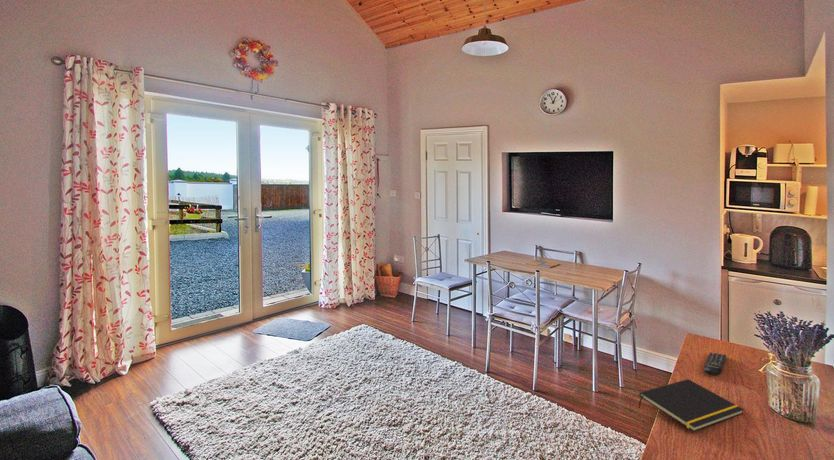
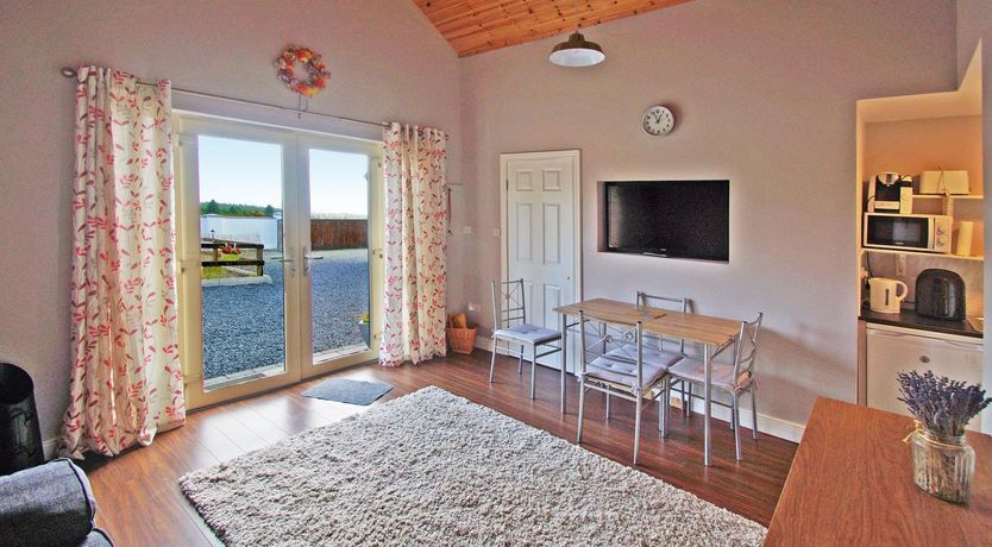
- remote control (715, 362)
- notepad (690, 402)
